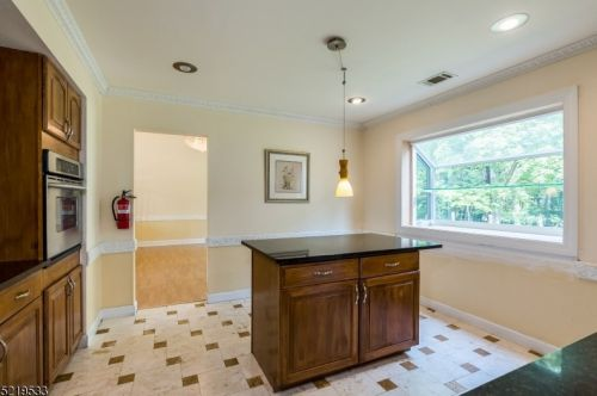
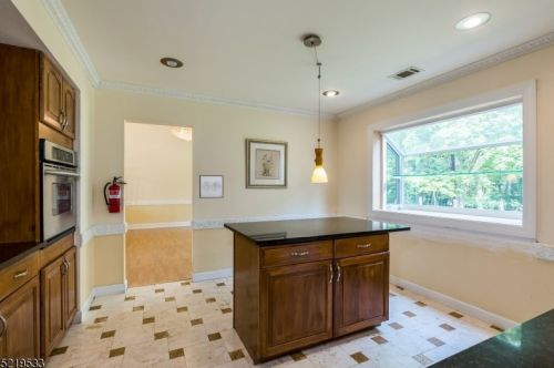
+ wall art (211, 186)
